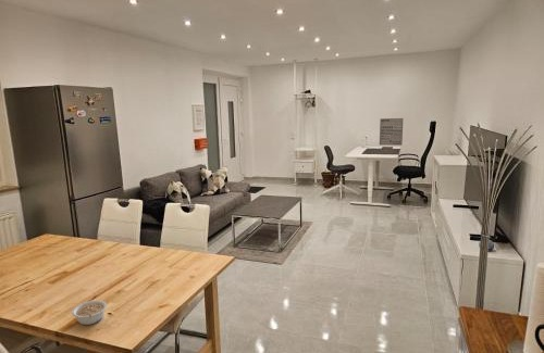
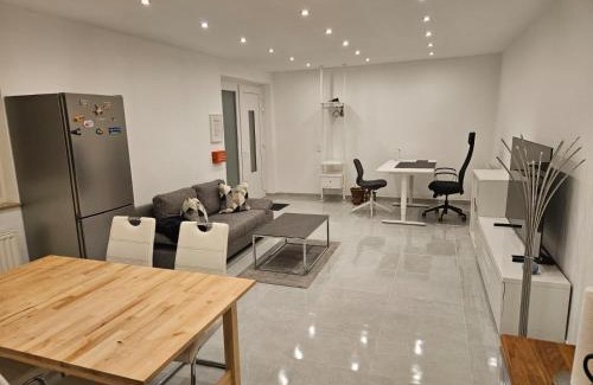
- wall art (391, 131)
- legume (90, 313)
